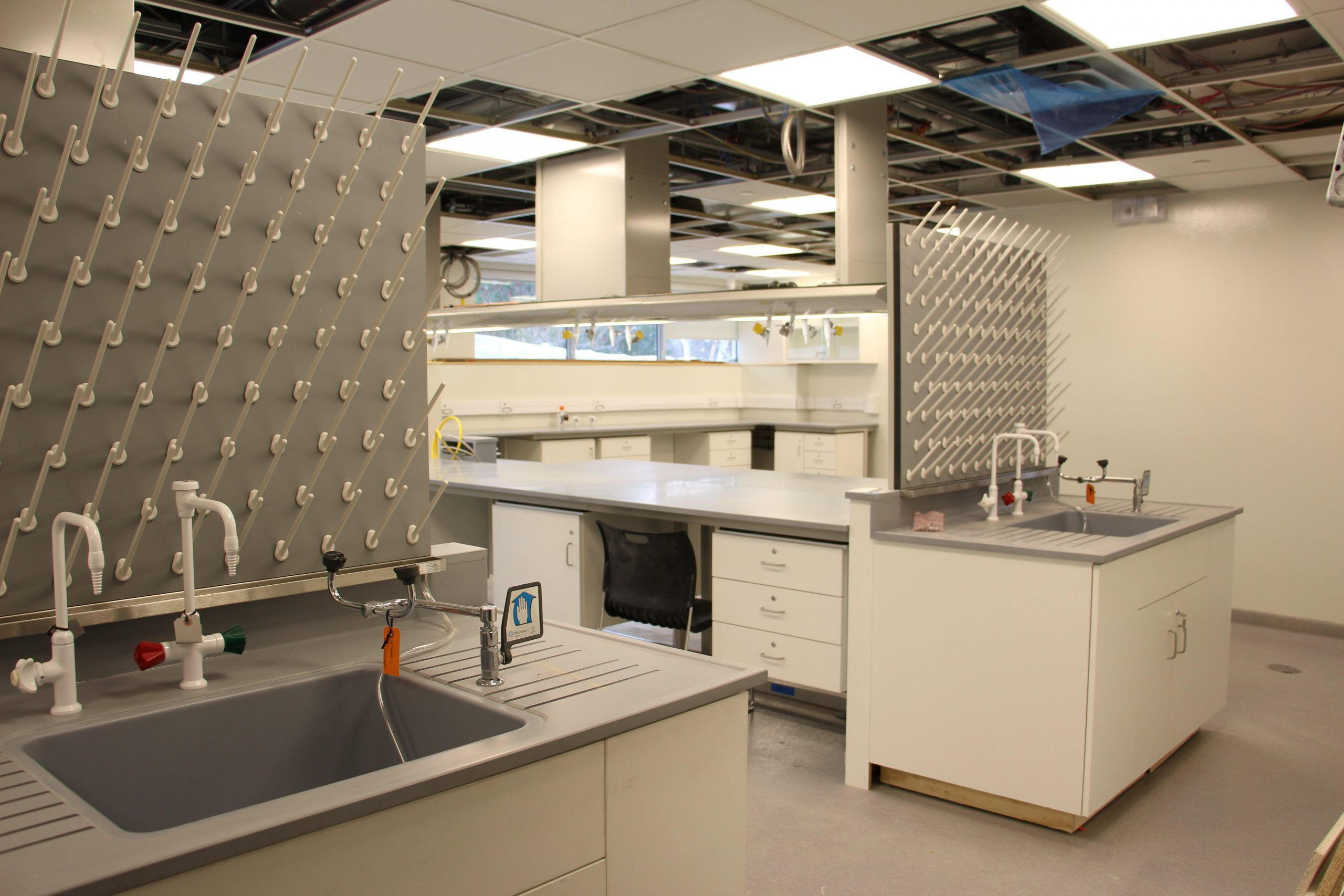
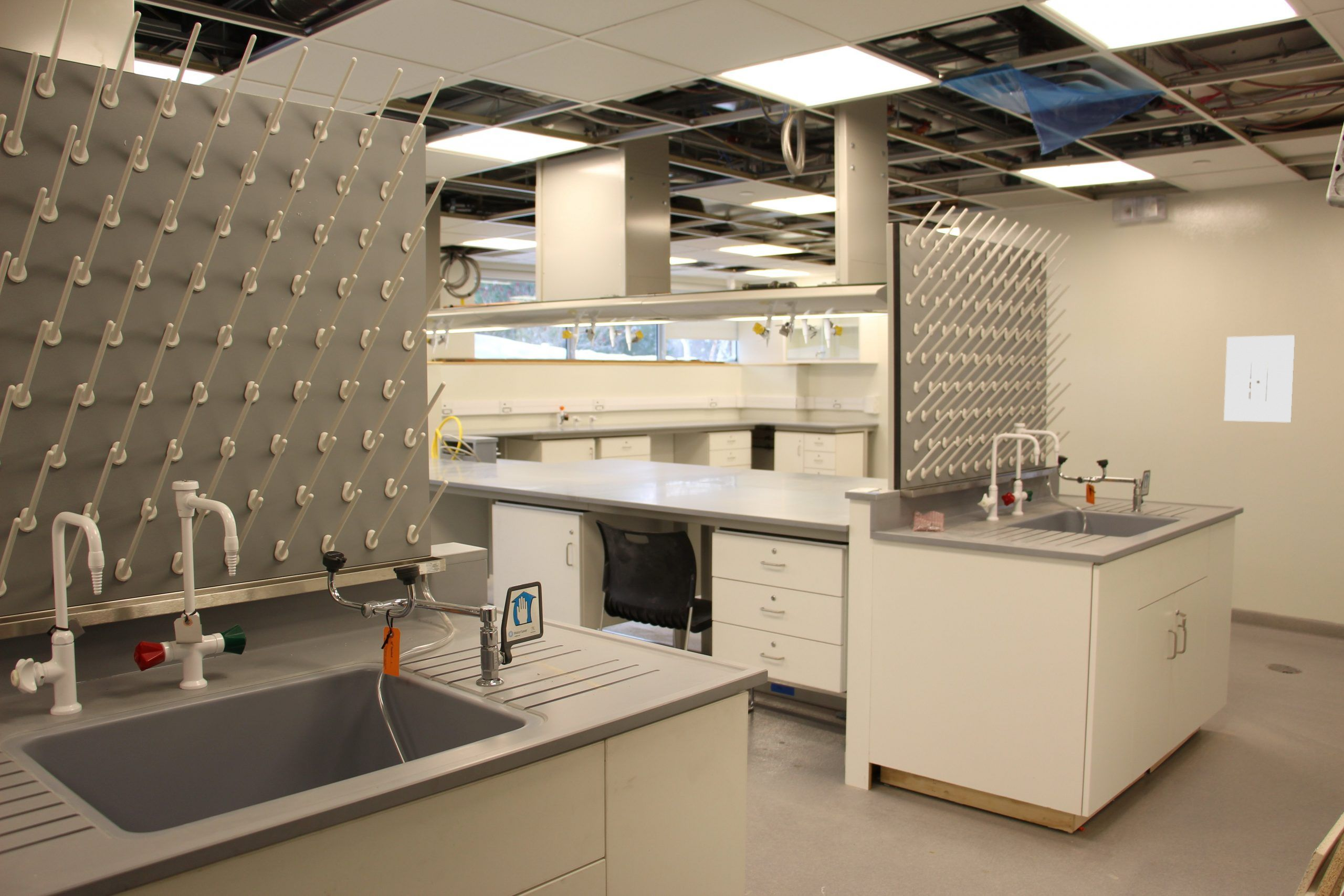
+ wall art (1258, 378)
